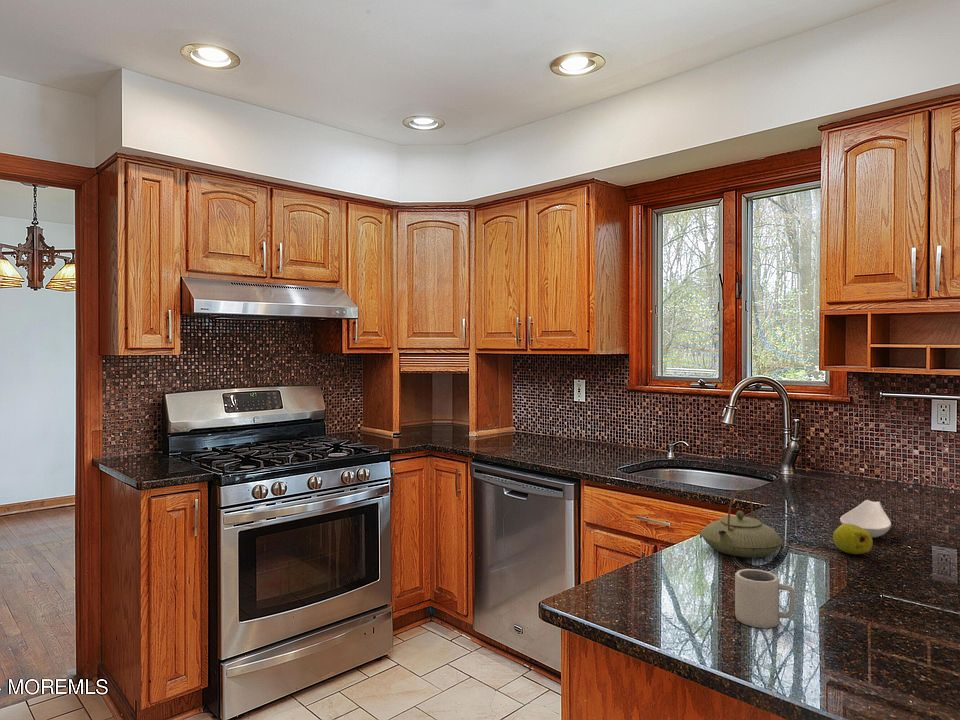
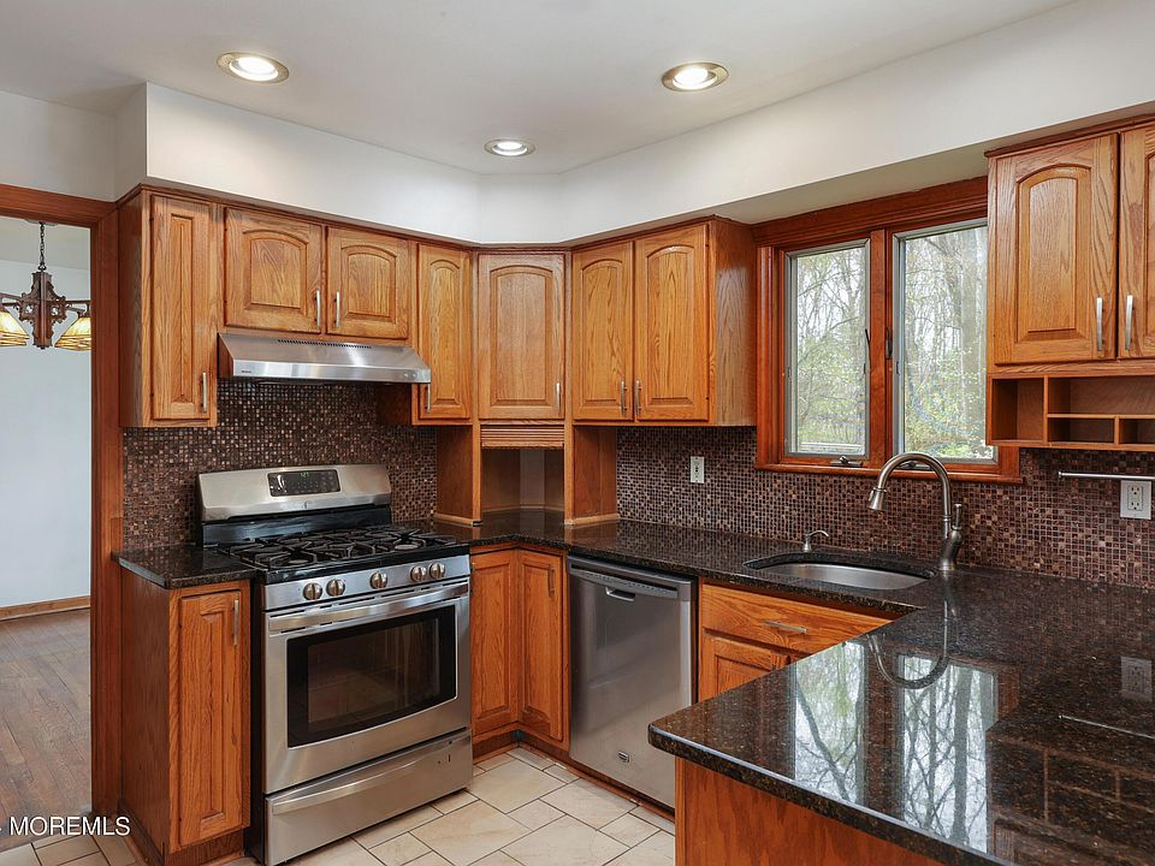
- fruit (852, 537)
- teapot (738, 521)
- cup (764, 598)
- spoon rest (868, 517)
